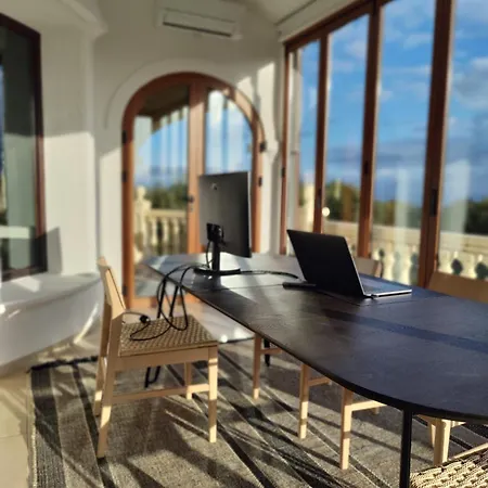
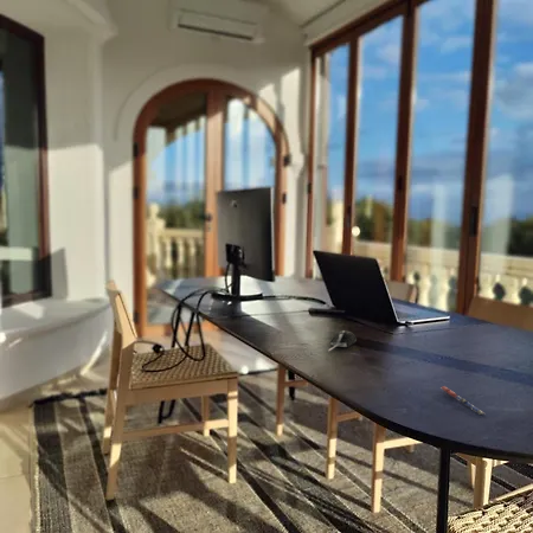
+ pen (461, 398)
+ computer mouse (339, 339)
